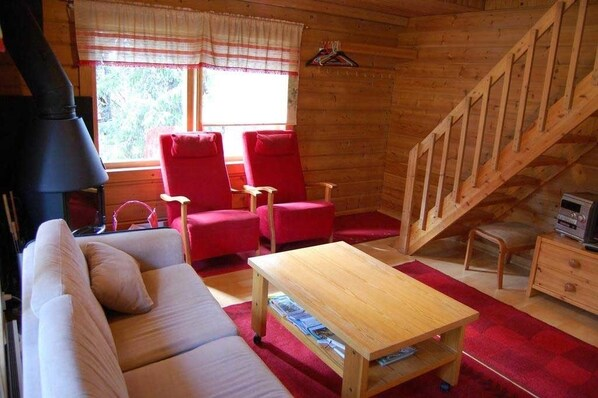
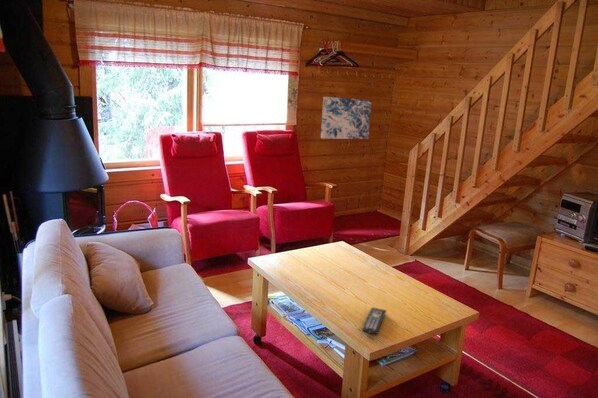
+ wall art (346, 118)
+ remote control (374, 319)
